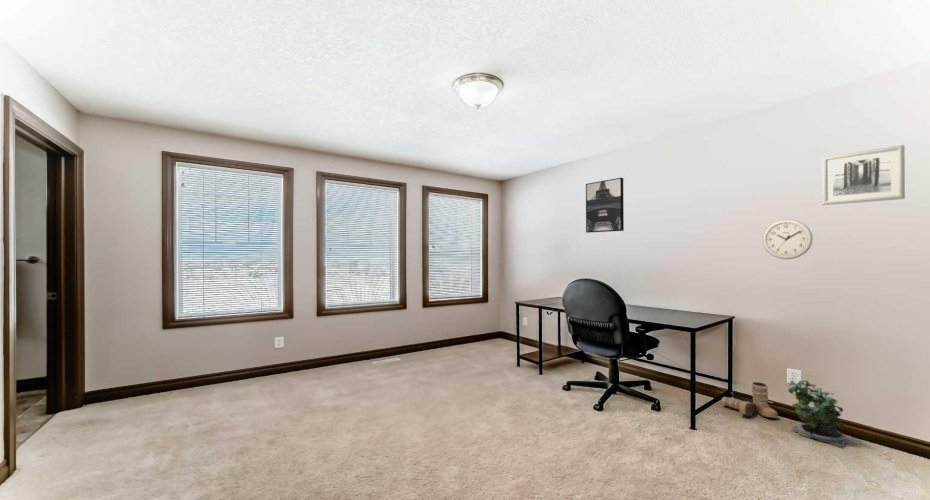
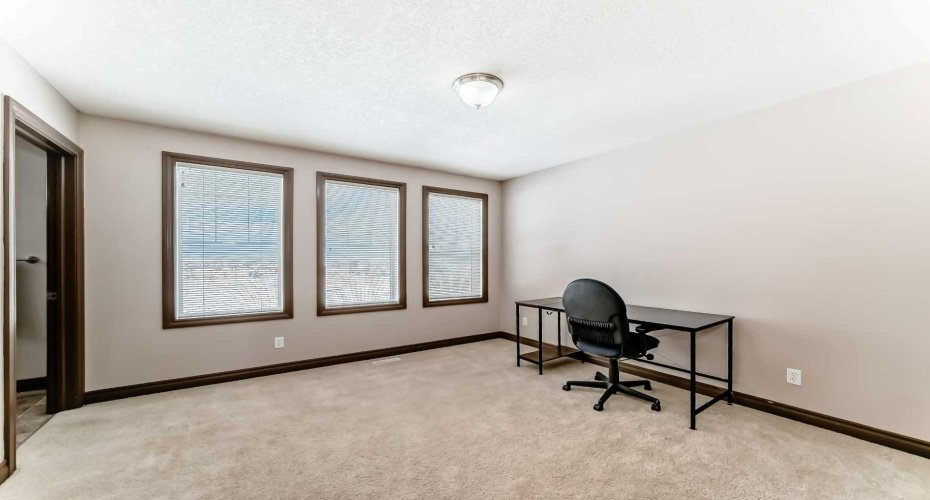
- potted plant (816, 407)
- wall art (603, 206)
- wall art (860, 176)
- wall clock (786, 239)
- boots (747, 401)
